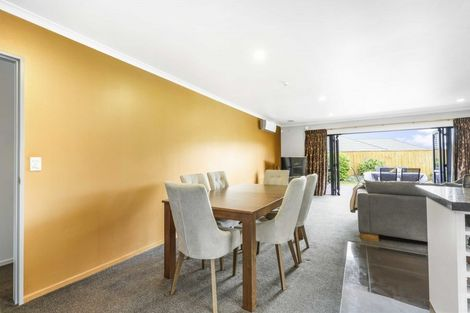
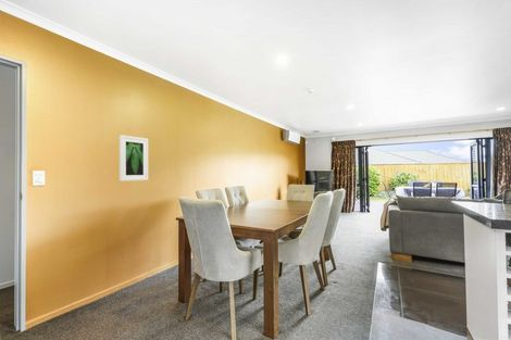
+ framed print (134, 159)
